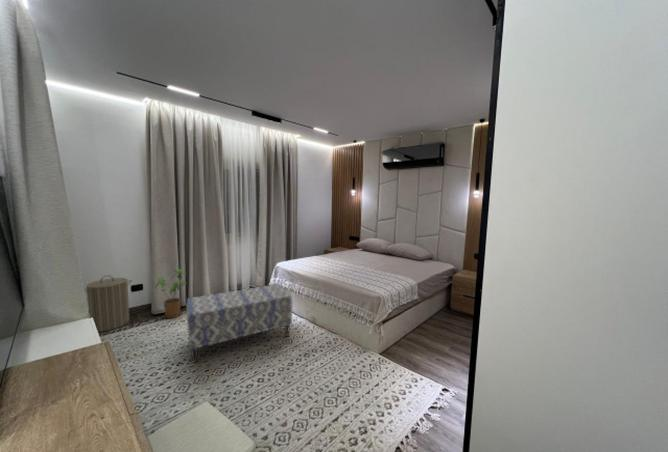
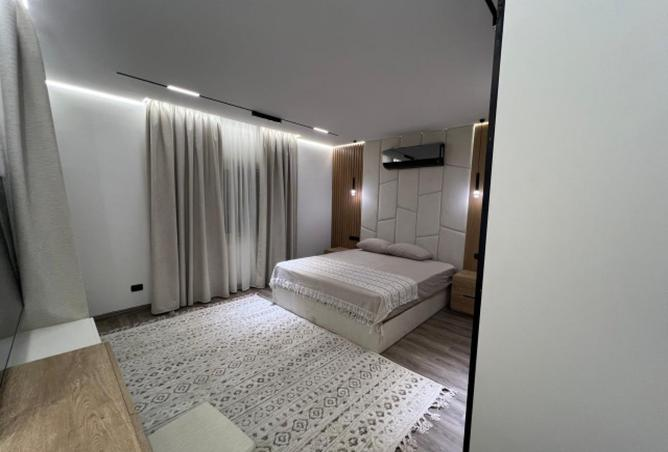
- bench (241, 317)
- house plant (174, 293)
- laundry hamper (109, 300)
